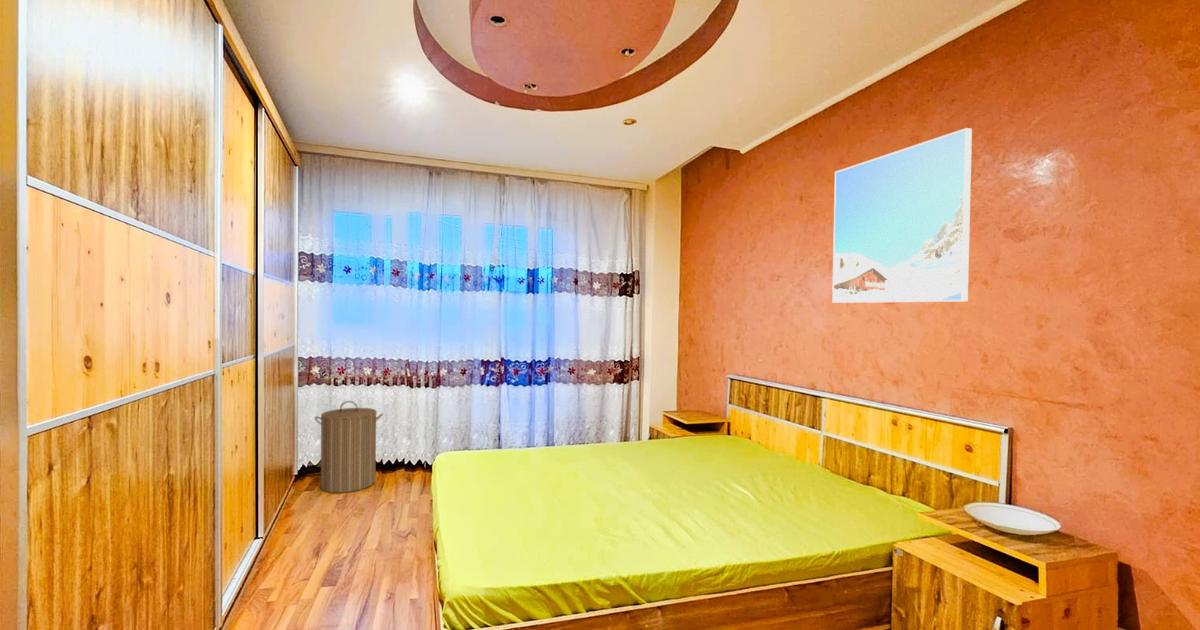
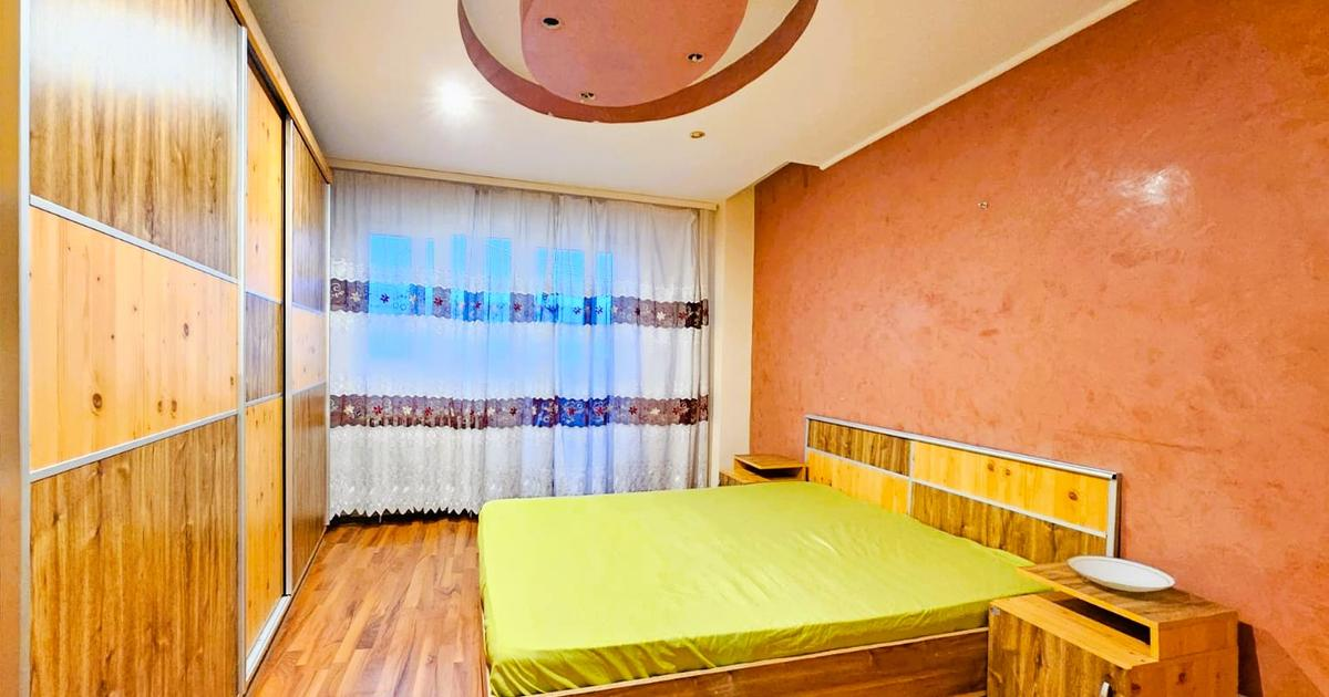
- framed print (892, 227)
- laundry hamper (349, 442)
